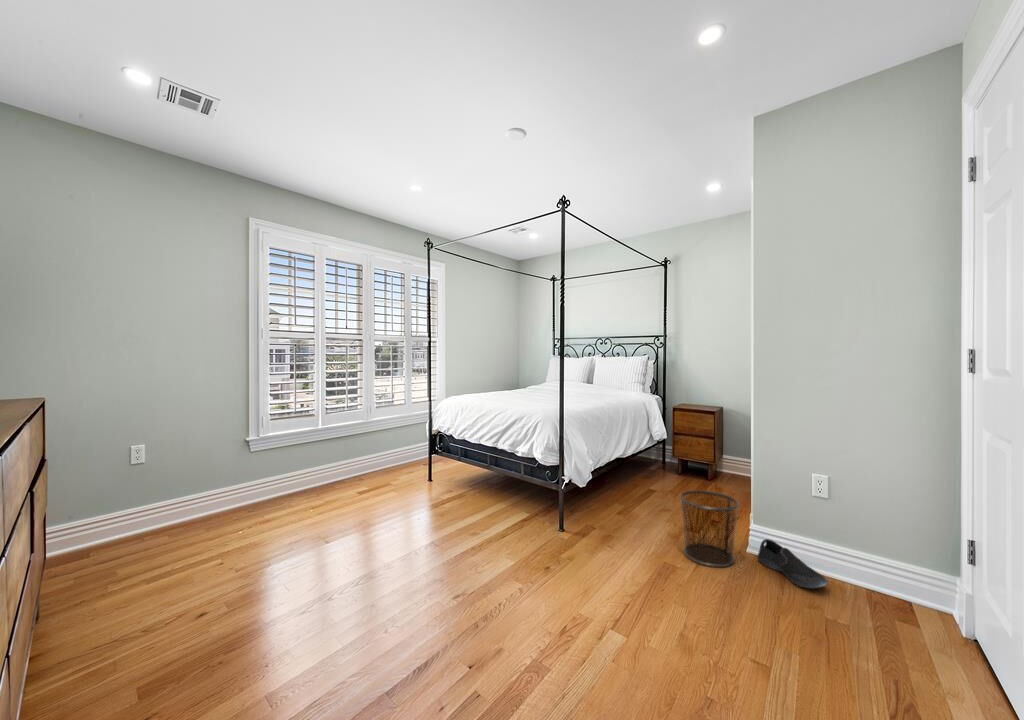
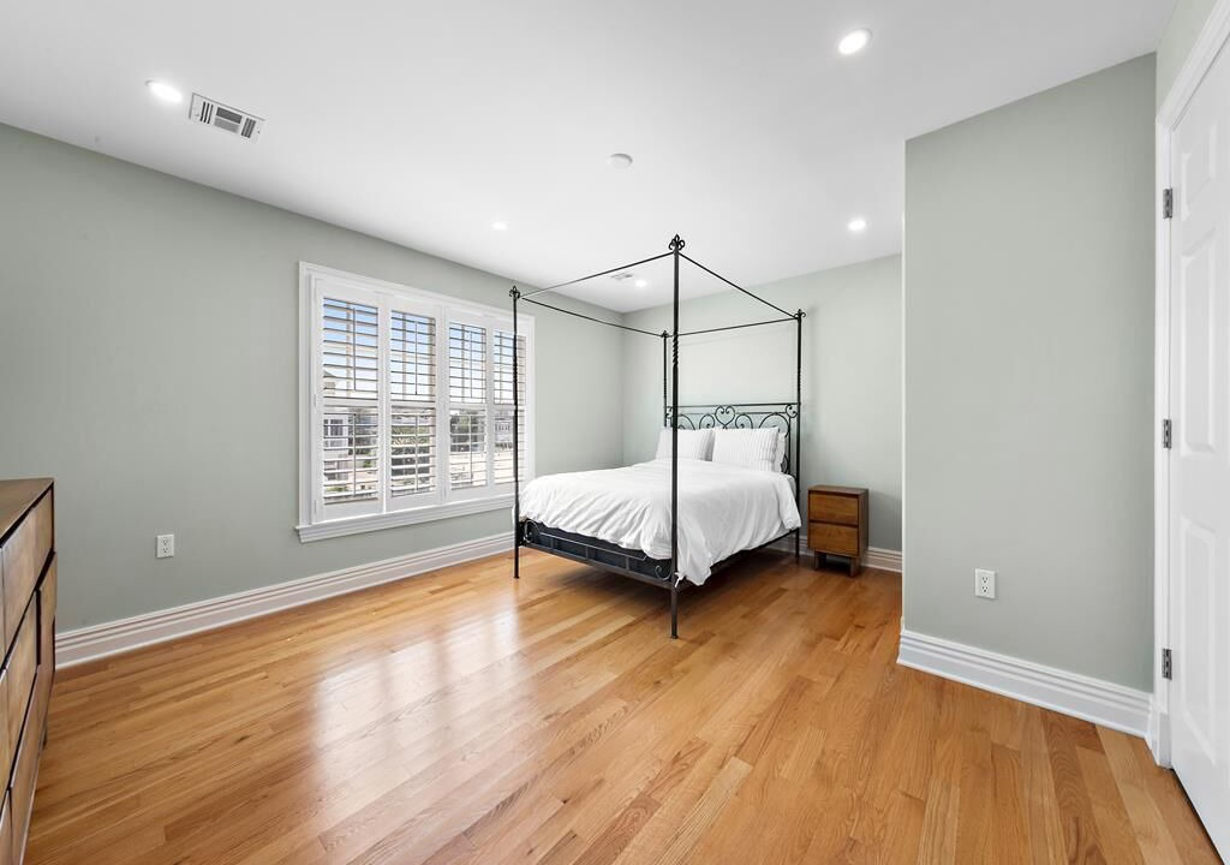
- shoe (790, 562)
- waste bin (708, 527)
